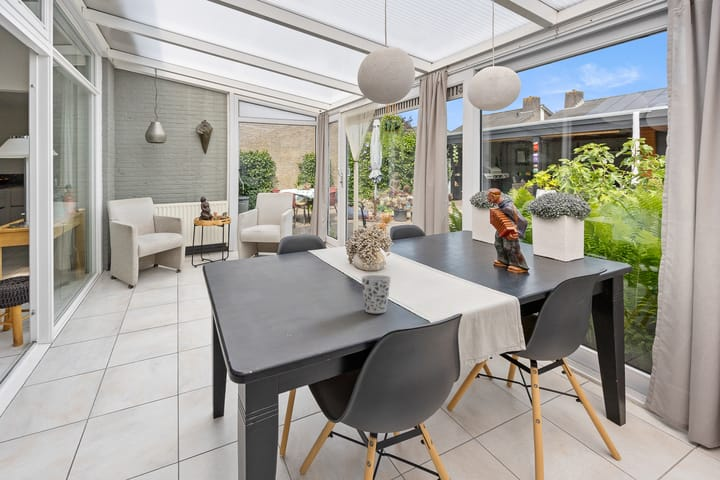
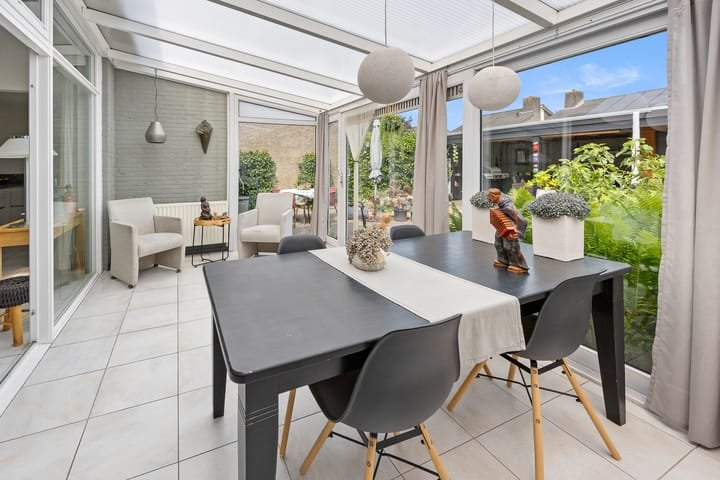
- cup (375, 294)
